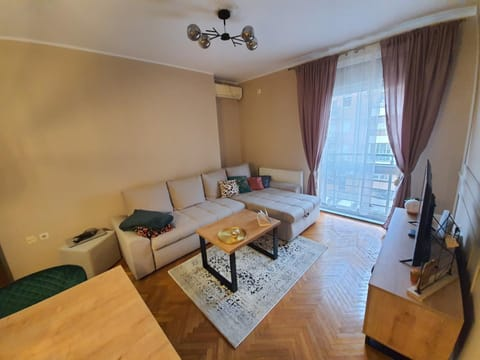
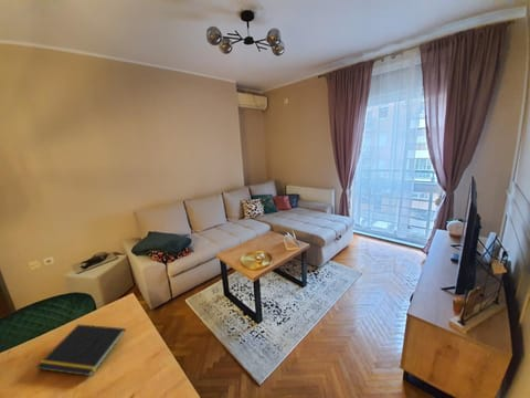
+ notepad (83, 347)
